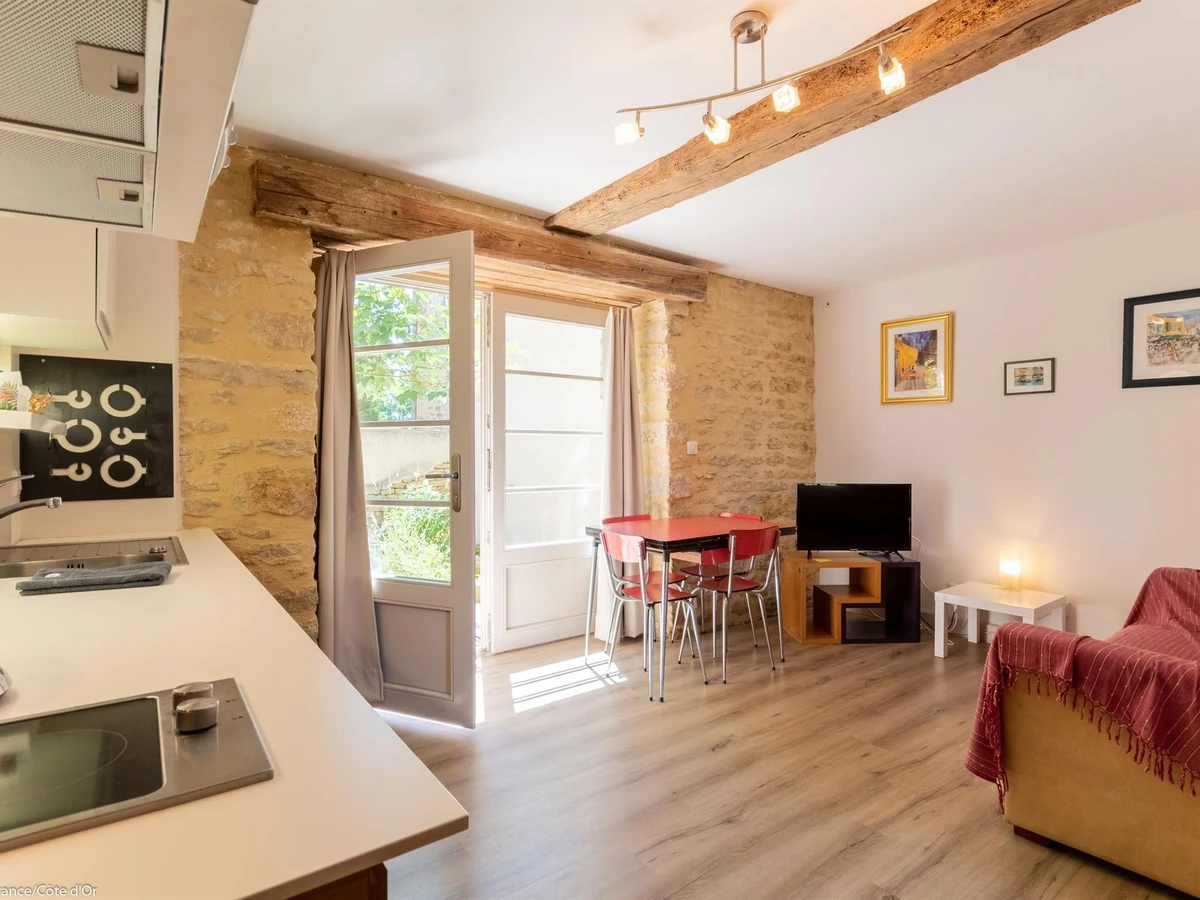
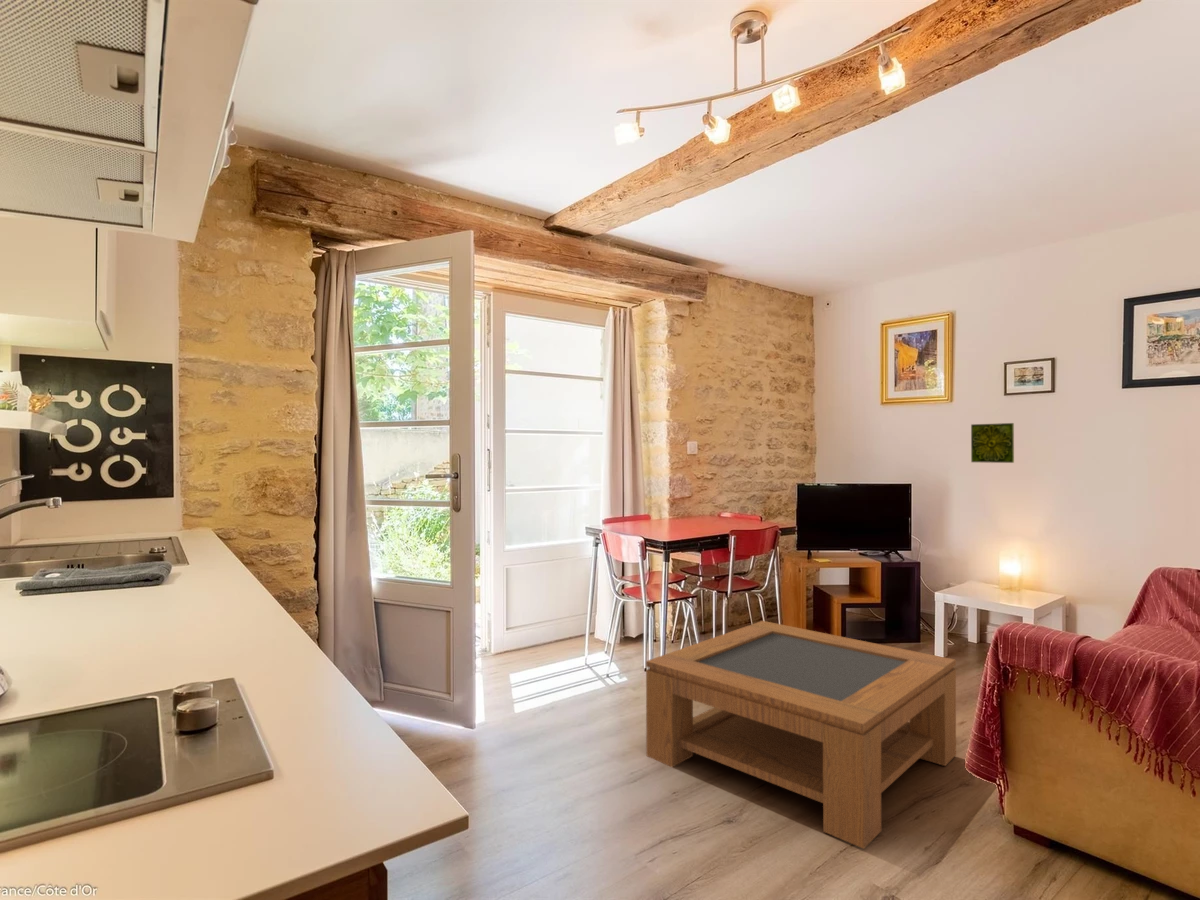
+ decorative tile (992, 443)
+ coffee table (801, 708)
